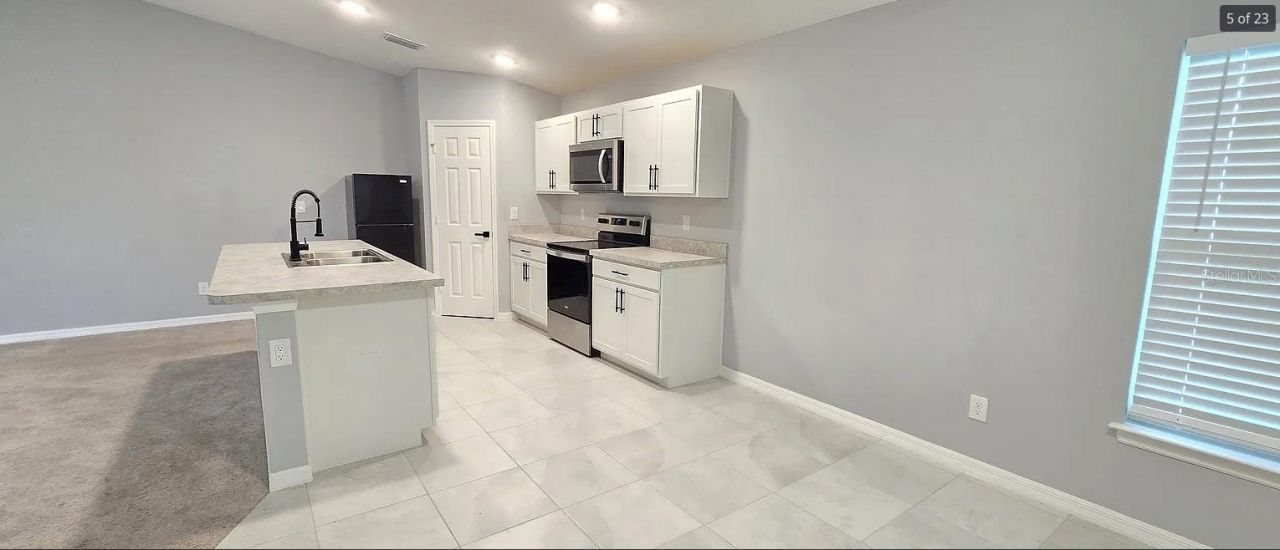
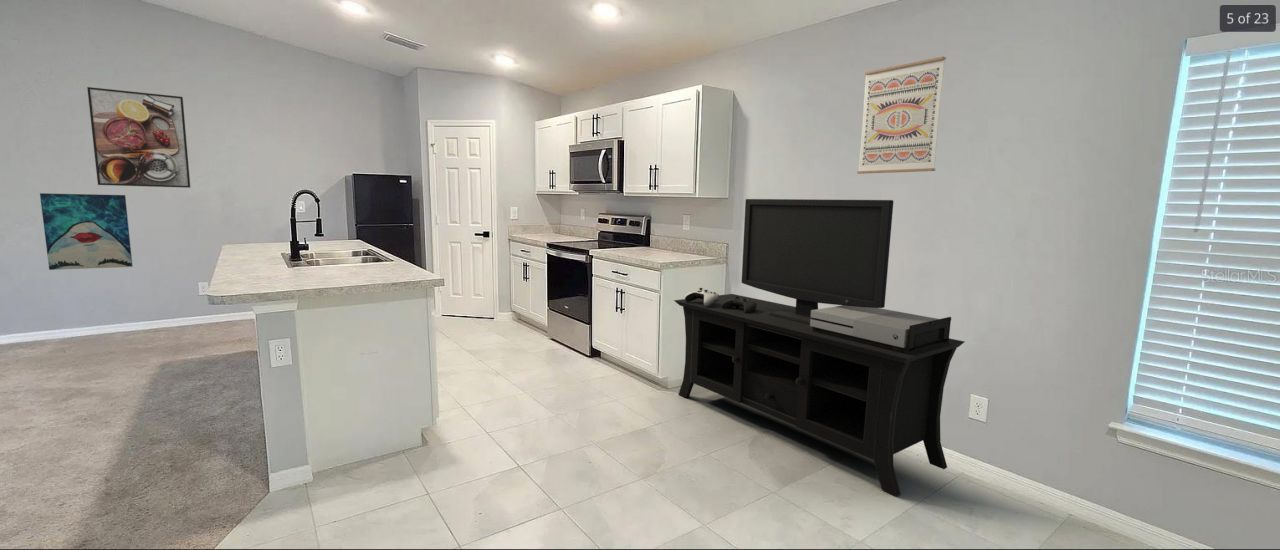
+ wall art (88, 231)
+ media console (797, 316)
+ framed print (141, 139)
+ wall art (898, 119)
